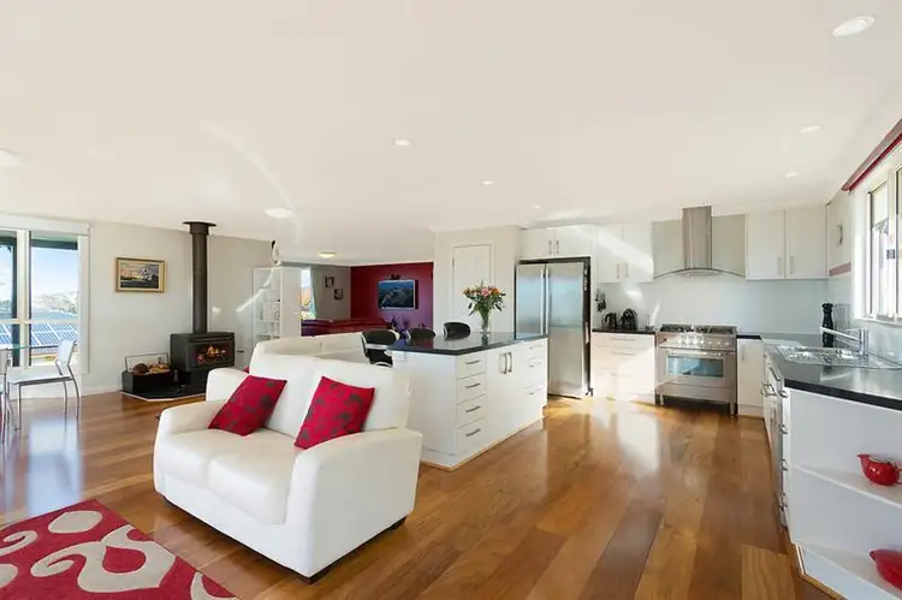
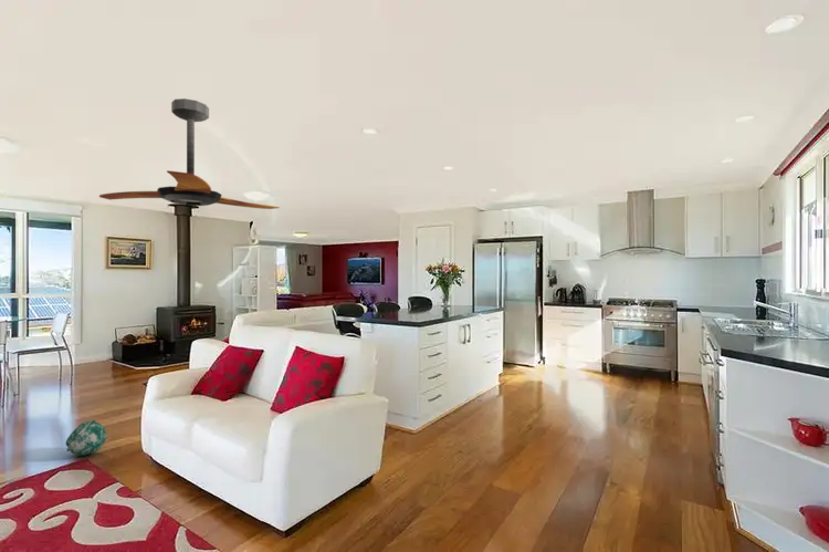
+ ball (86, 437)
+ ceiling fan (193, 149)
